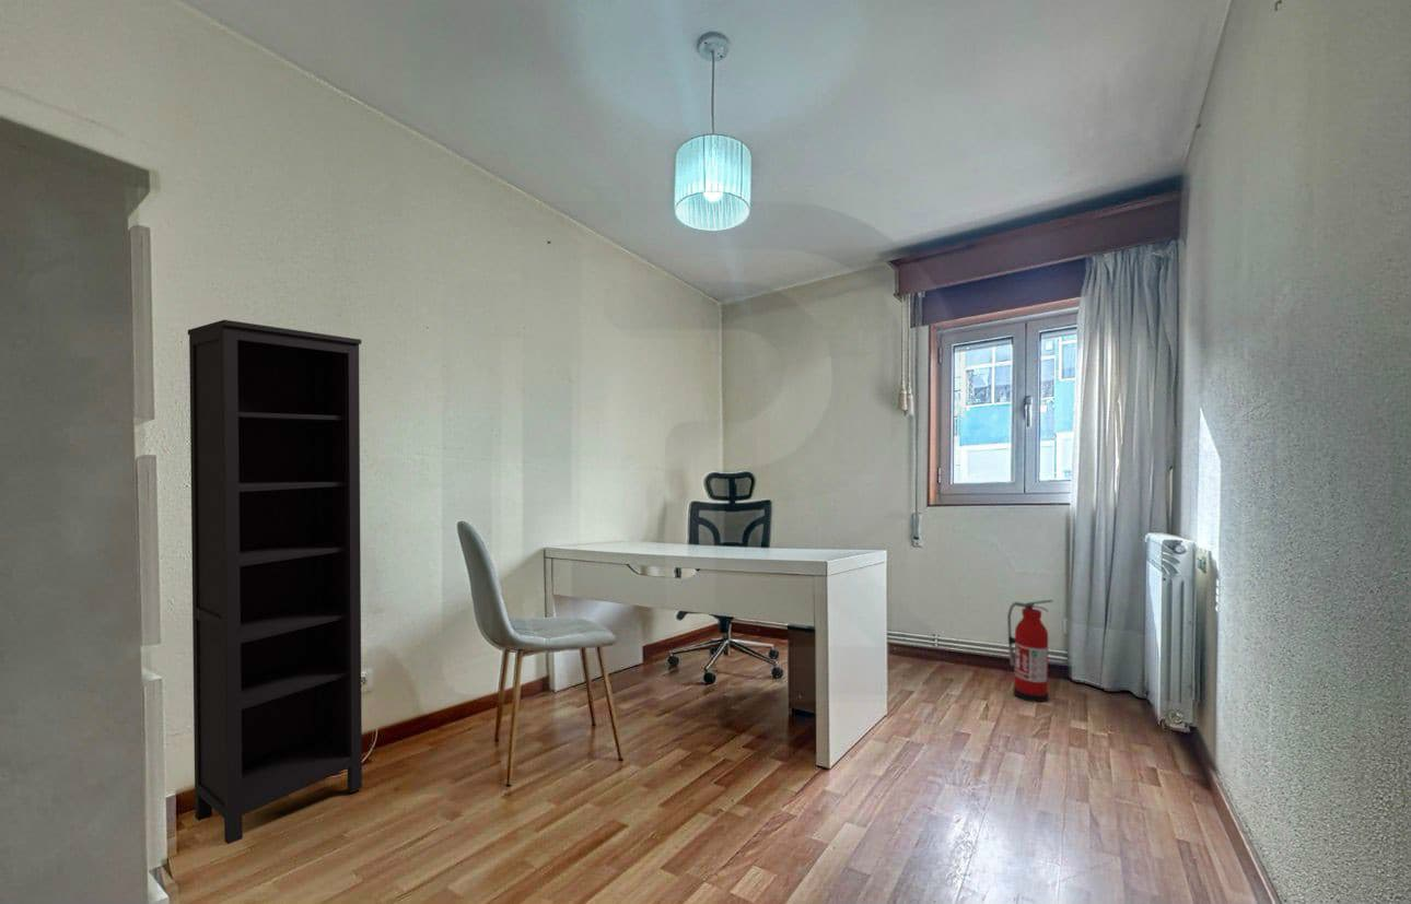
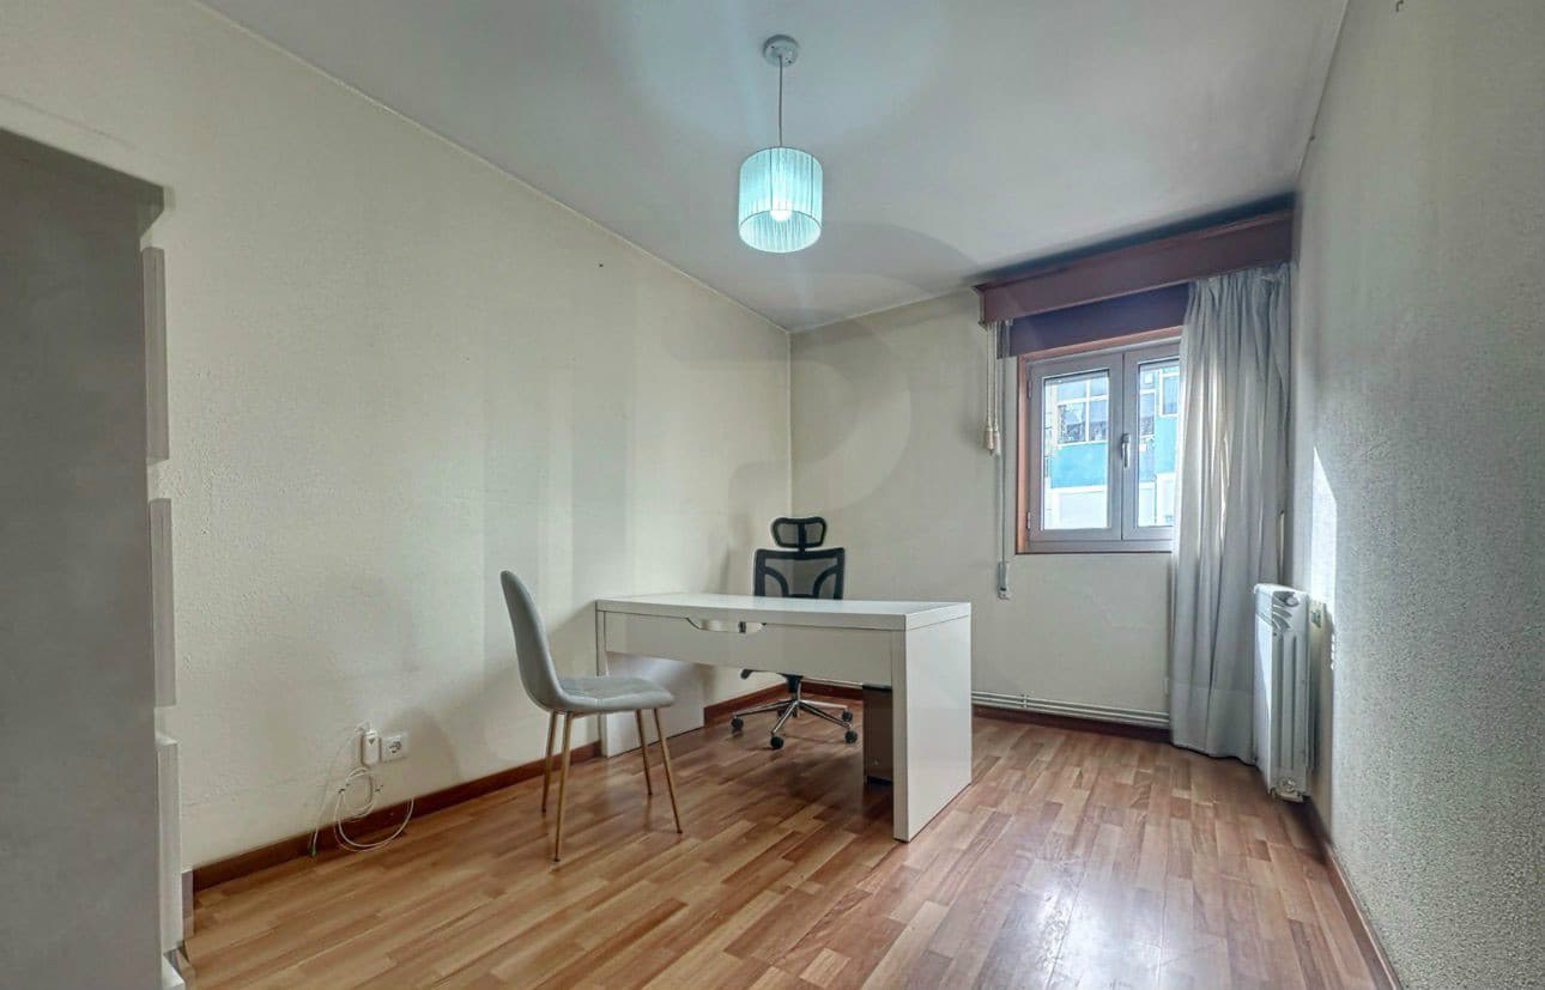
- fire extinguisher (1029, 646)
- bookcase (280, 571)
